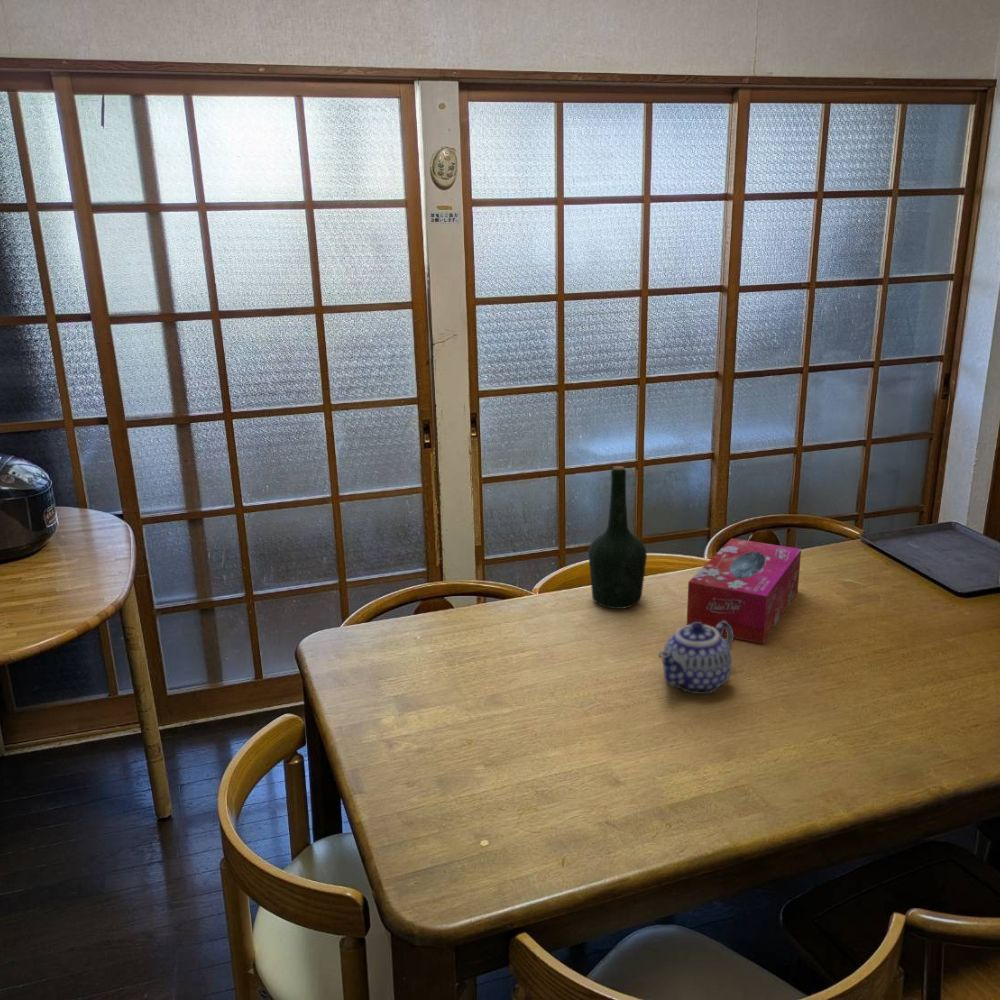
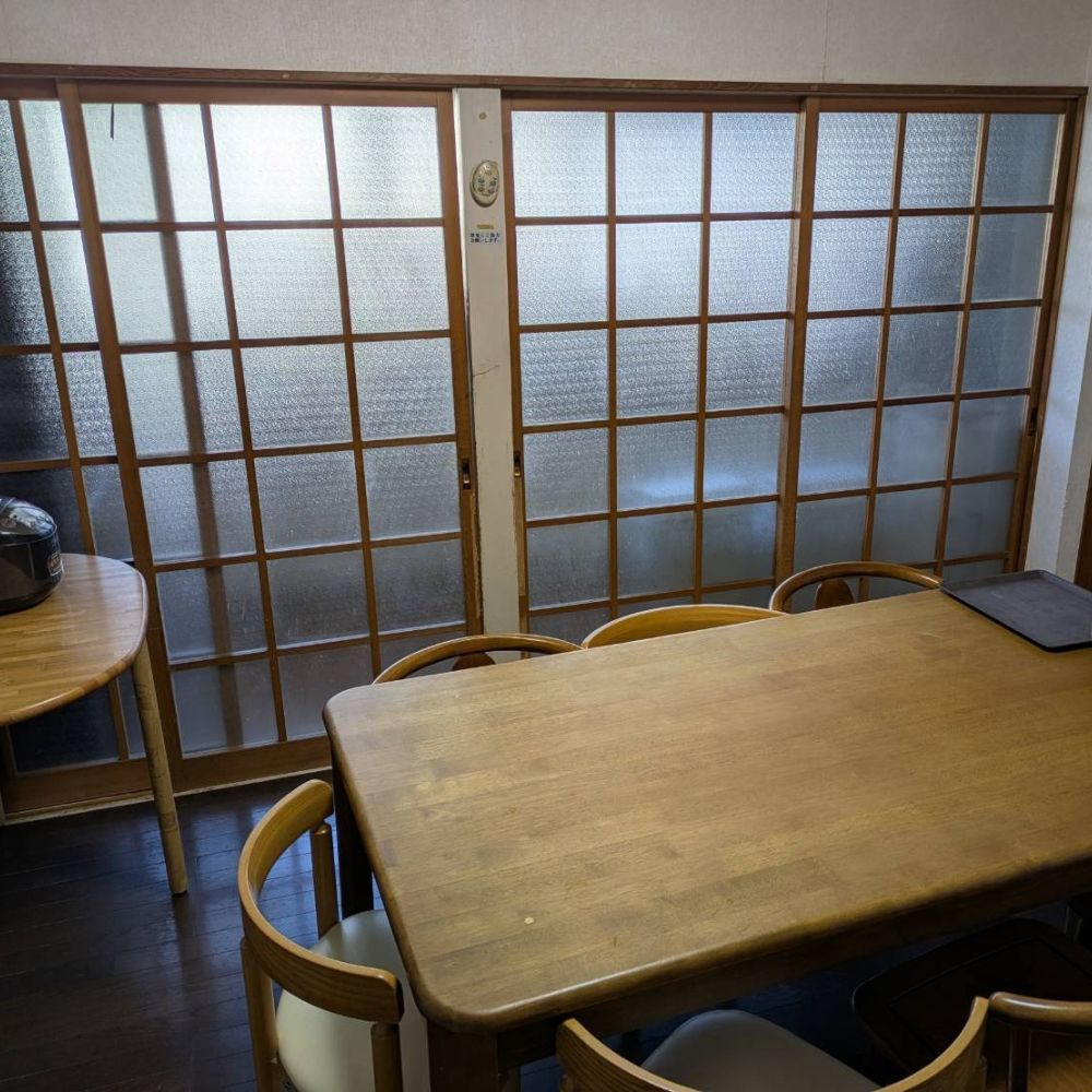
- tissue box (745, 587)
- bottle (617, 535)
- teapot (696, 653)
